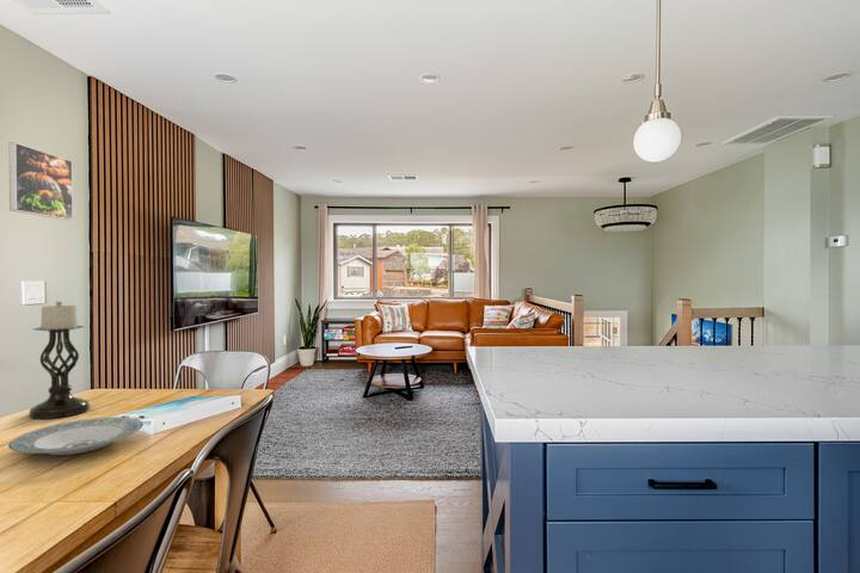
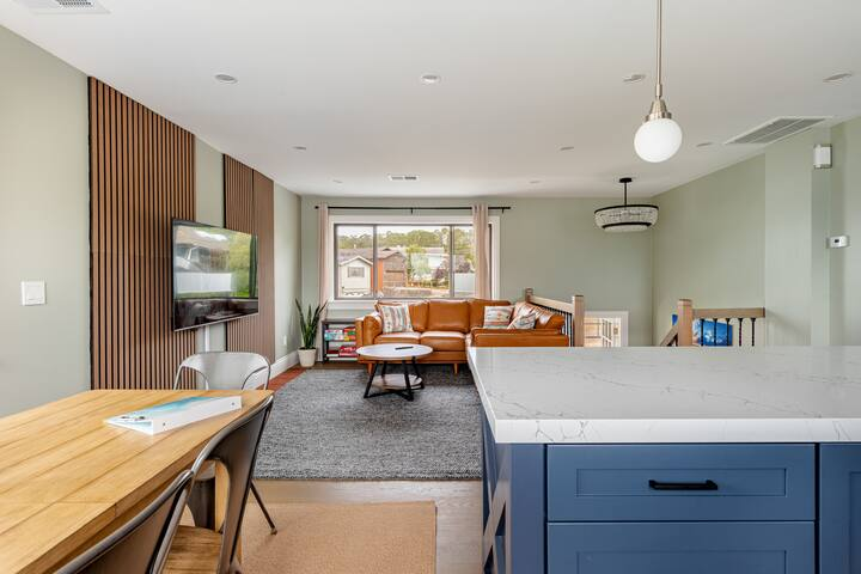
- candle holder (60, 357)
- plate (80, 439)
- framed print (43, 184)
